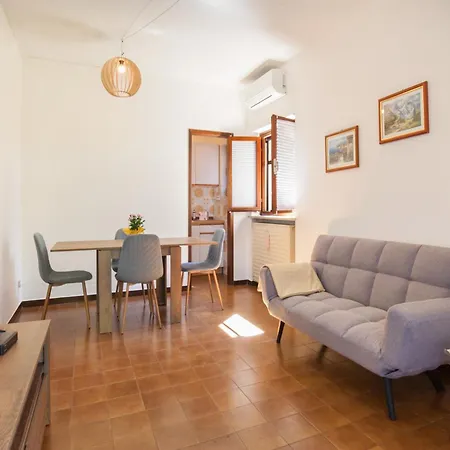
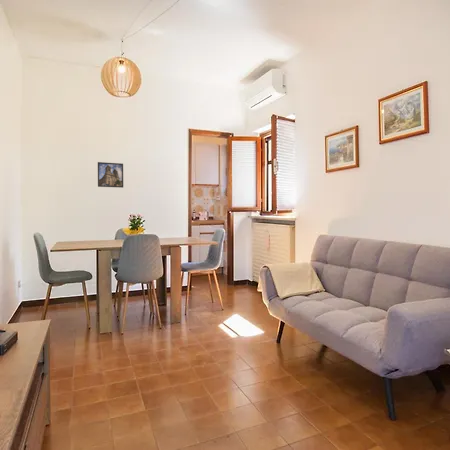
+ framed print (110, 175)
